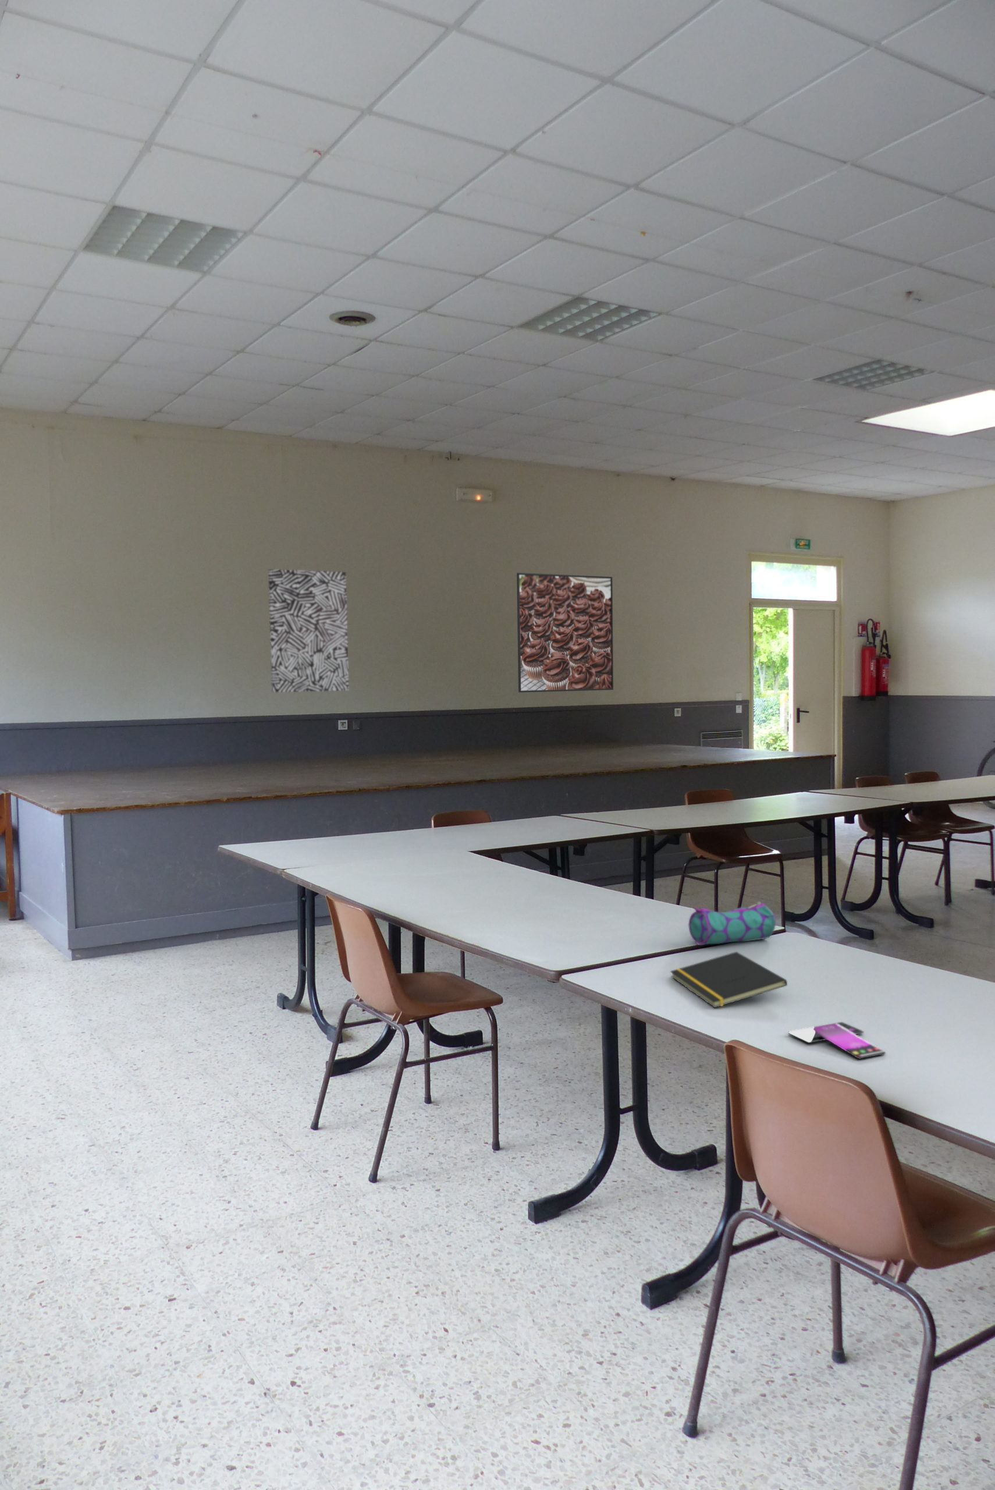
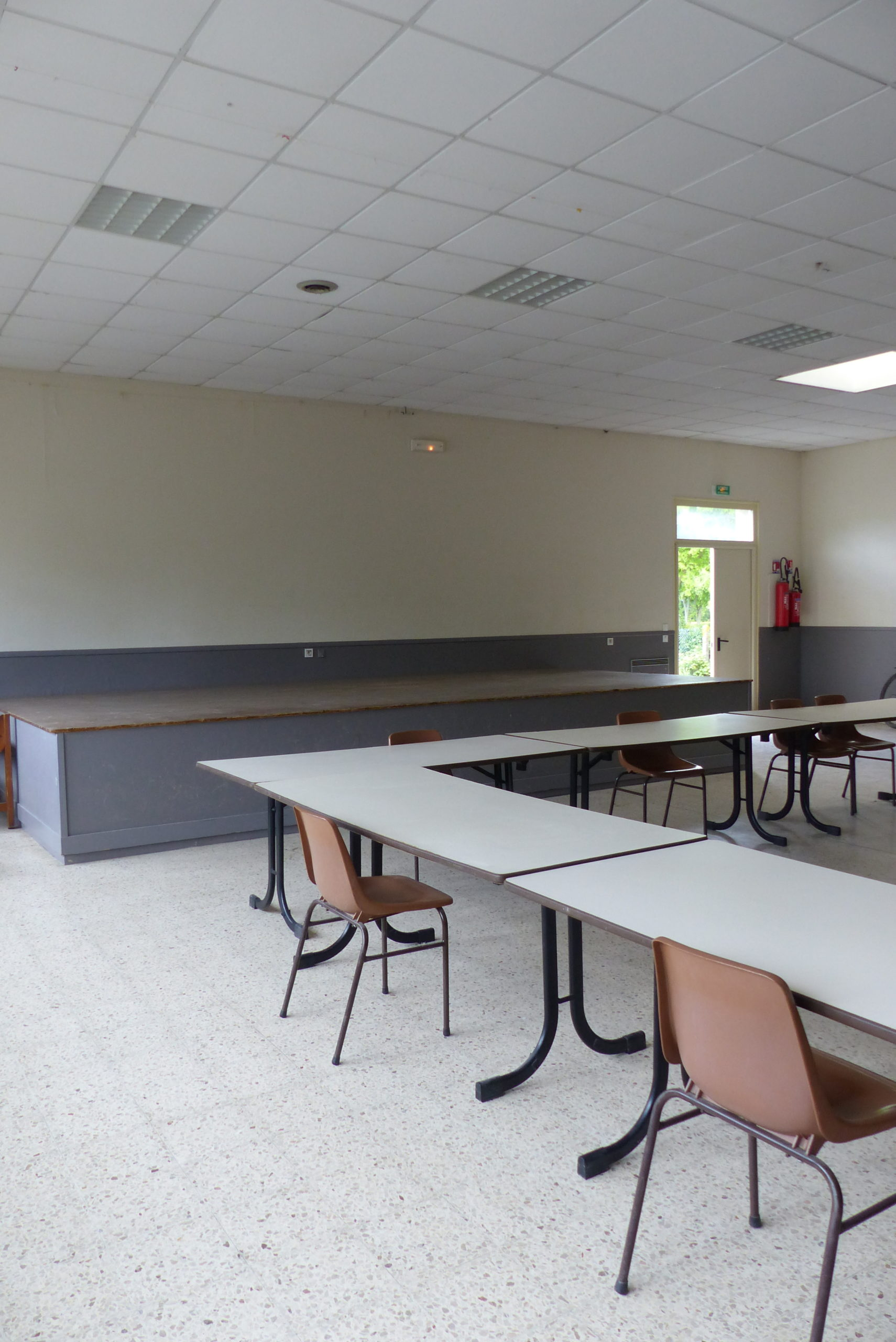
- smartphone (844, 1038)
- pencil case (732, 923)
- wall art (309, 631)
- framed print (566, 633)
- notepad (726, 978)
